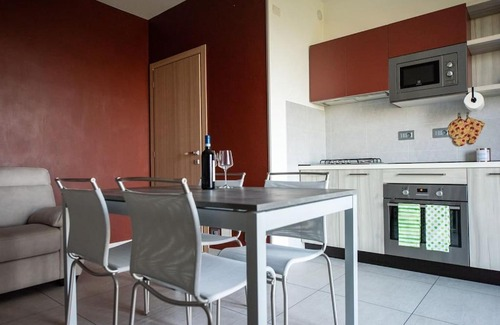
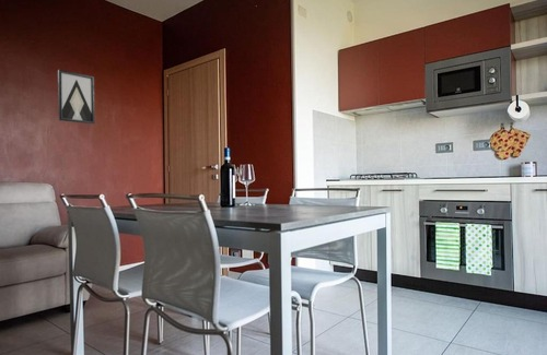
+ wall art (77, 97)
